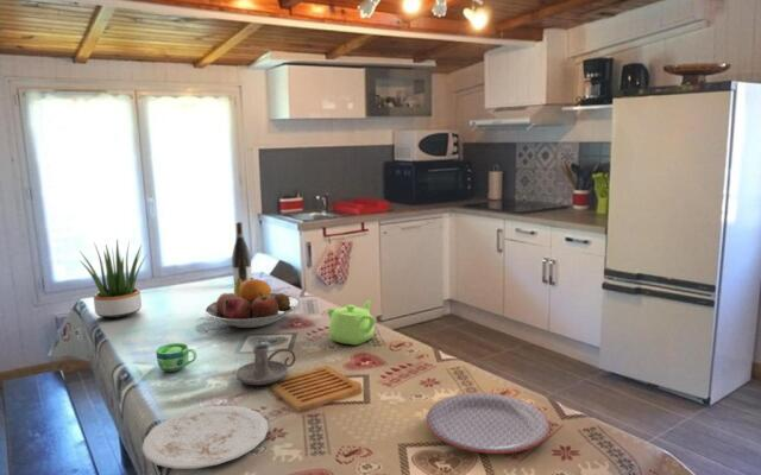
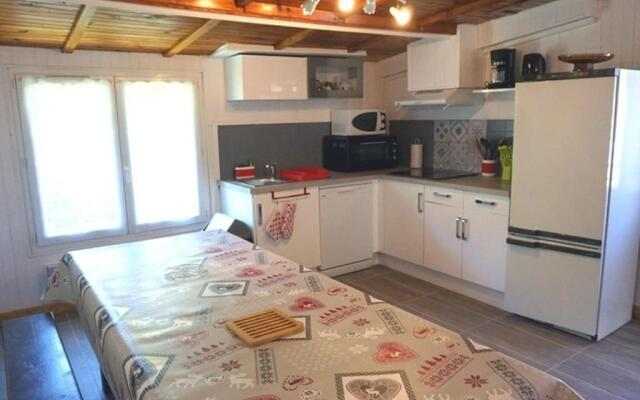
- teapot (356, 321)
- fruit bowl (252, 302)
- candle holder (266, 361)
- plate (207, 435)
- wine bottle (240, 253)
- potted plant (115, 278)
- plate (486, 423)
- cup (177, 357)
